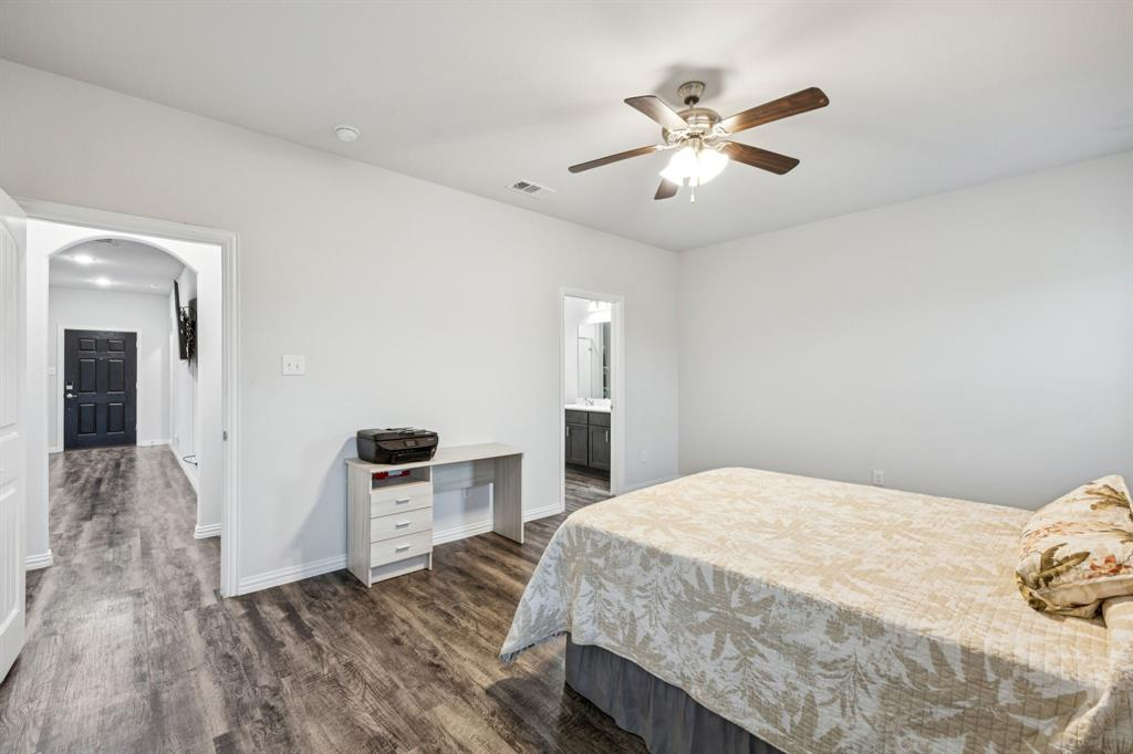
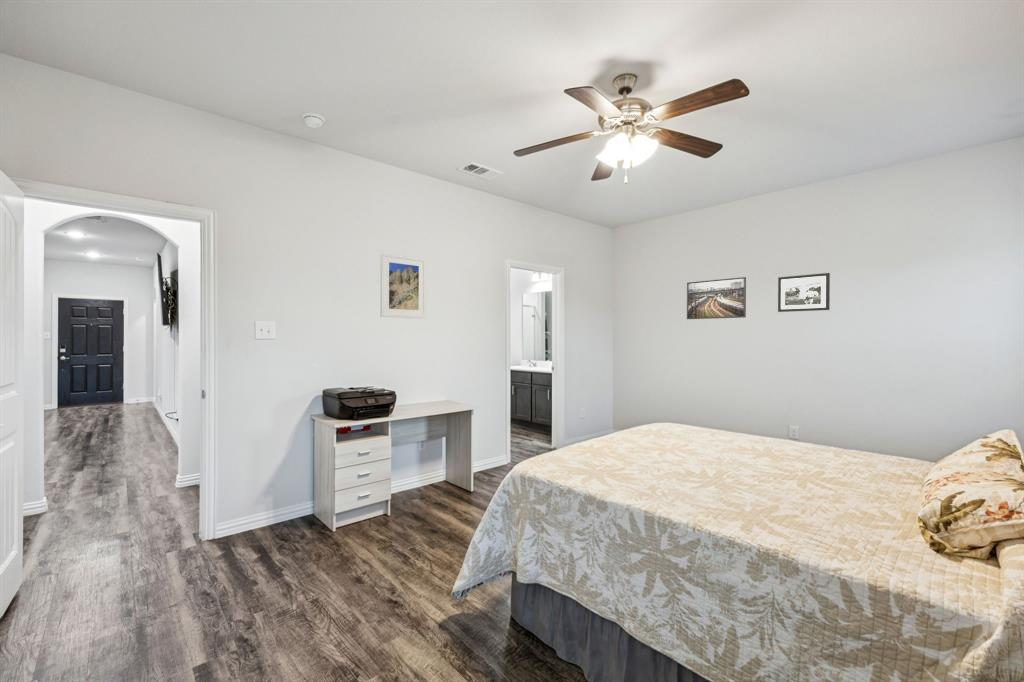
+ picture frame (802, 293)
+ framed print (714, 299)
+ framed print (403, 286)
